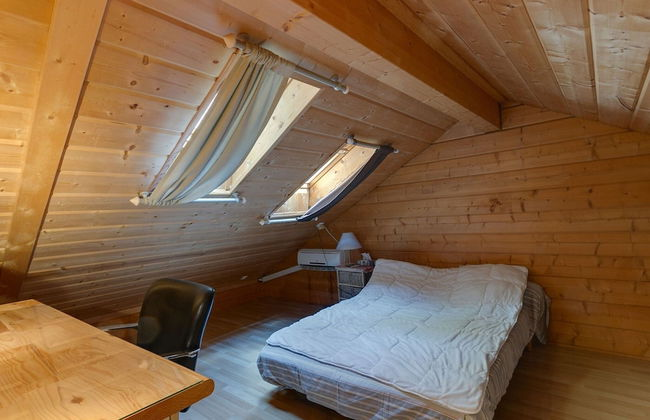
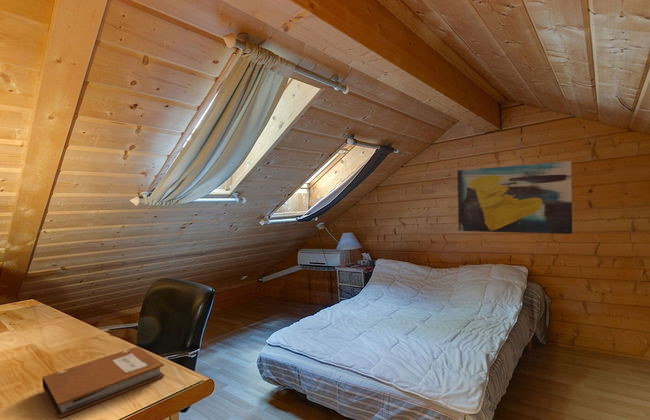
+ wall art (509, 199)
+ notebook (107, 374)
